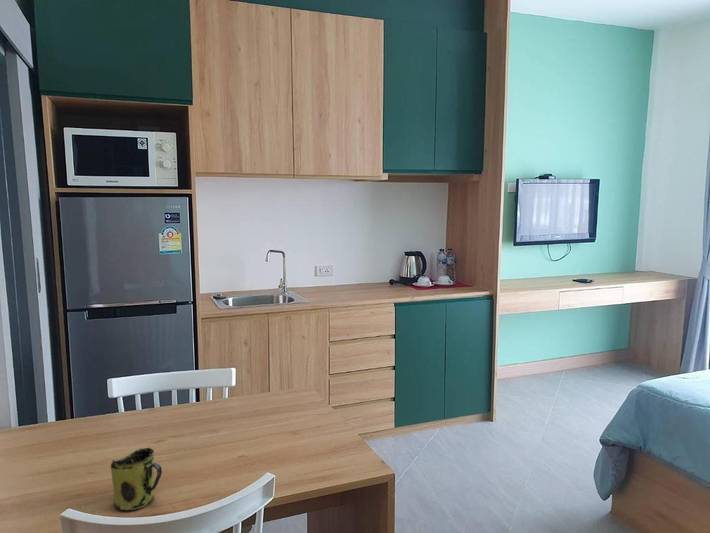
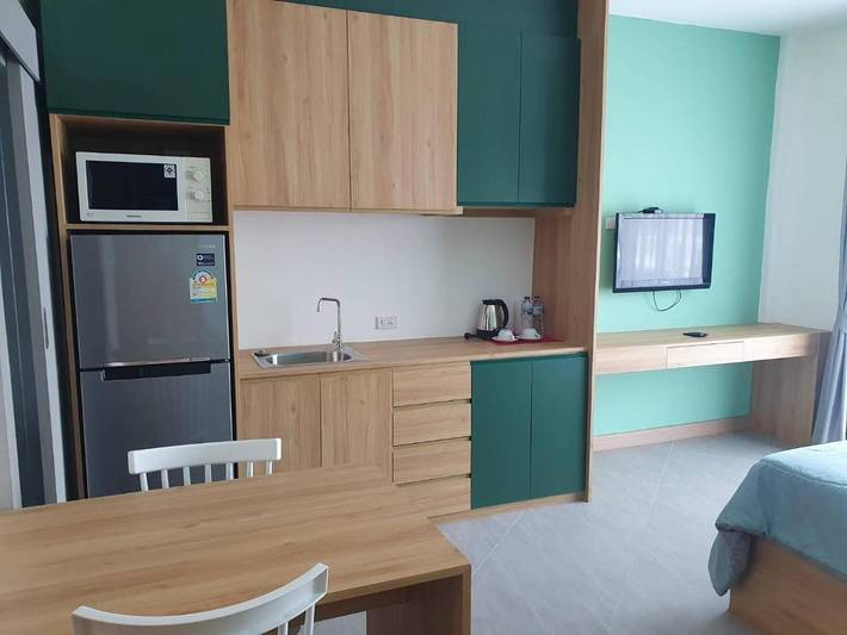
- mug (137, 478)
